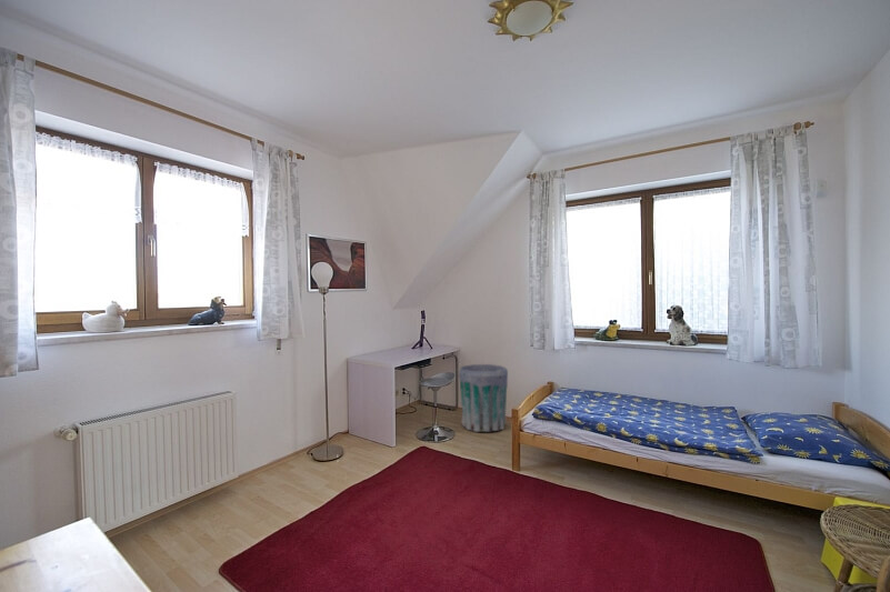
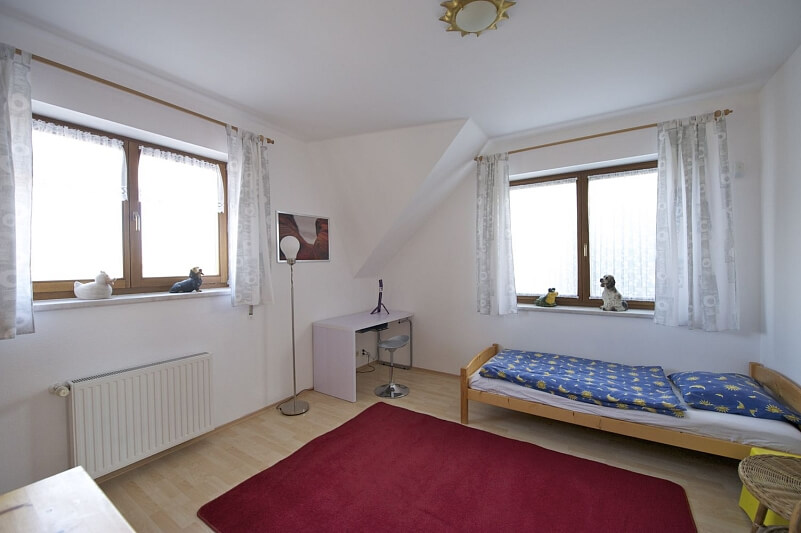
- trash can (483, 394)
